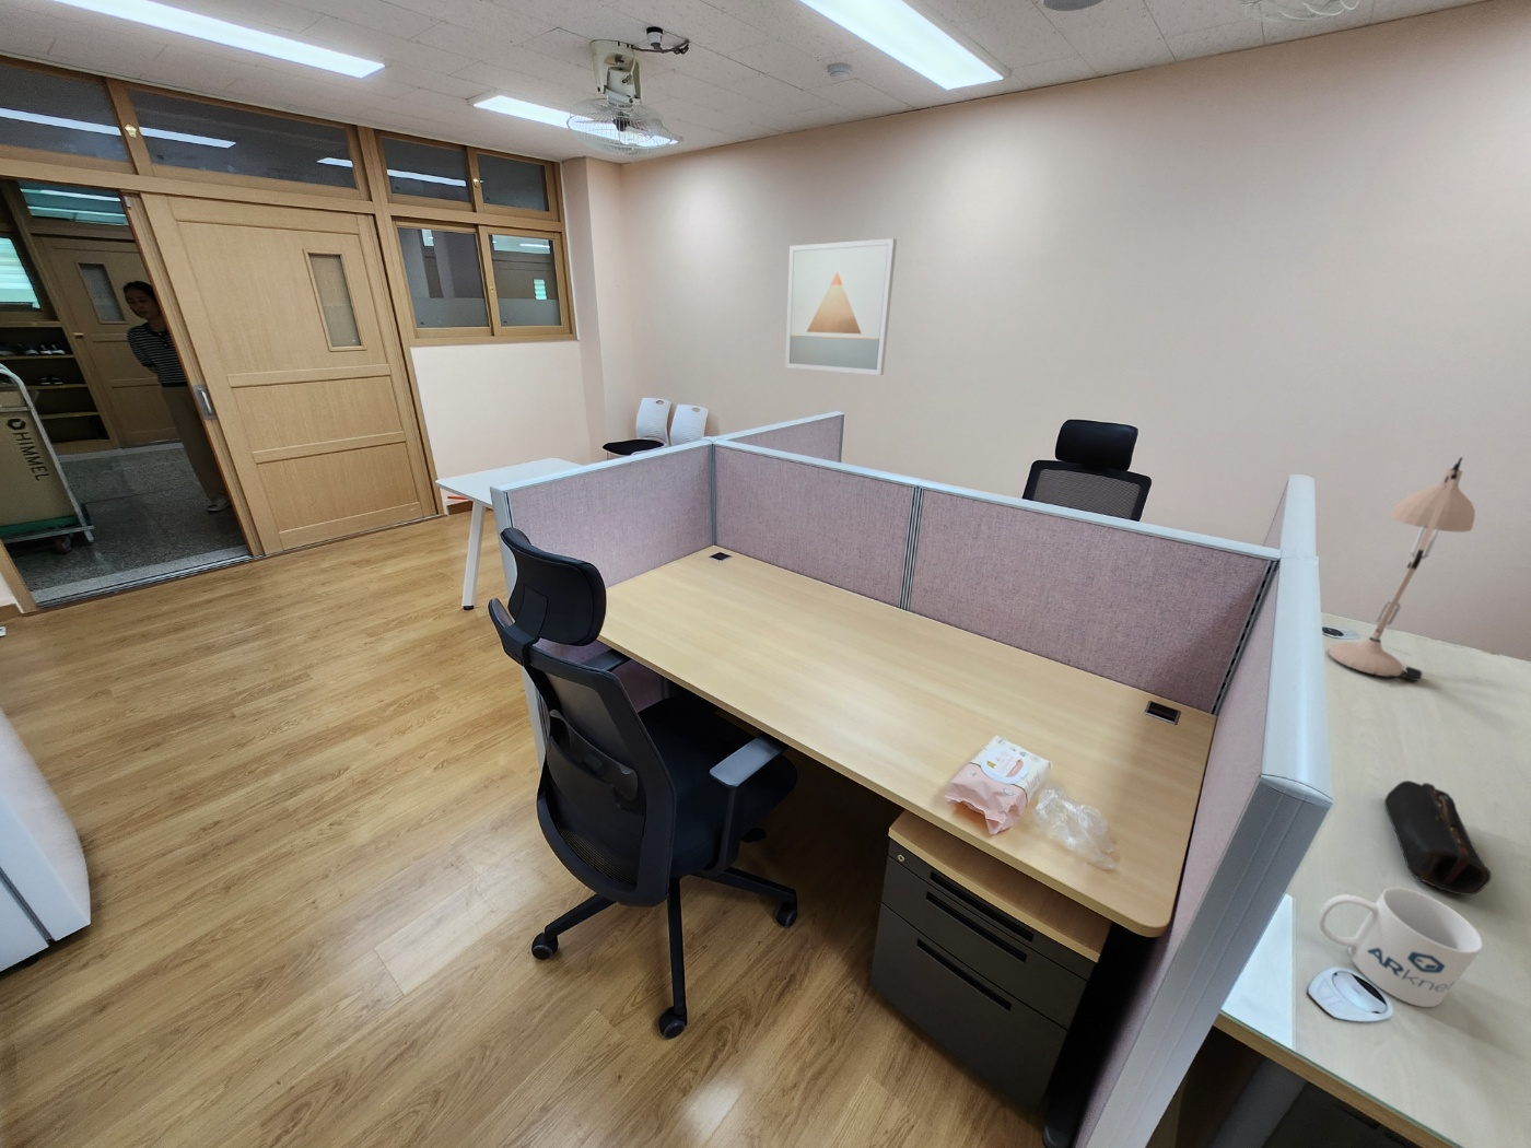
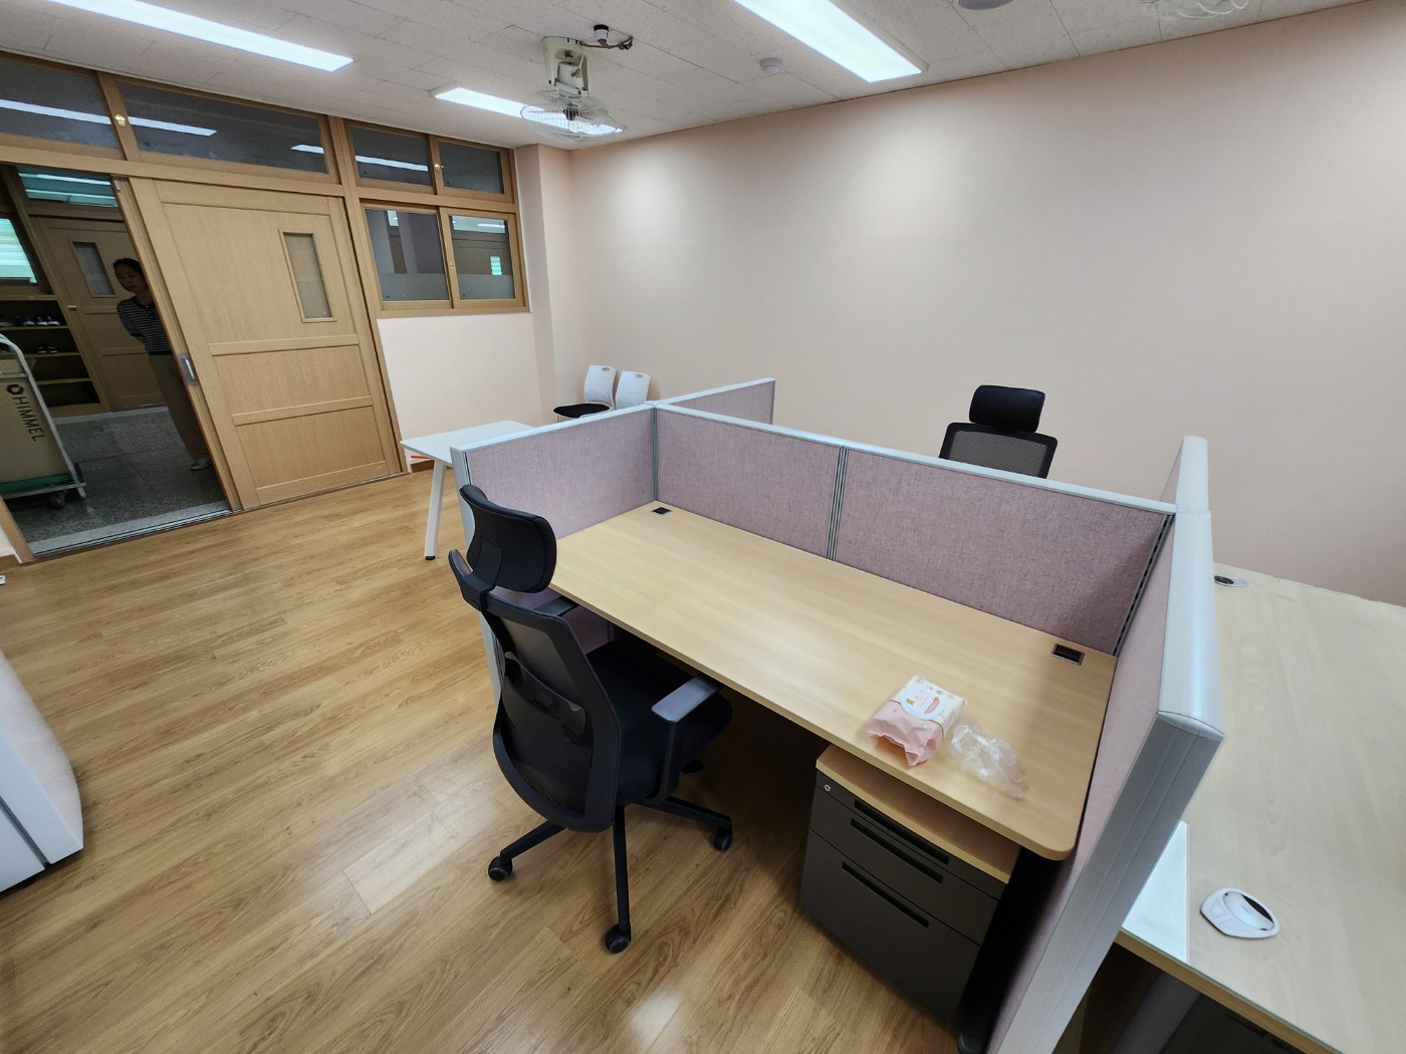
- pencil case (1439, 825)
- mug (1395, 937)
- desk lamp (1419, 564)
- wall art (835, 310)
